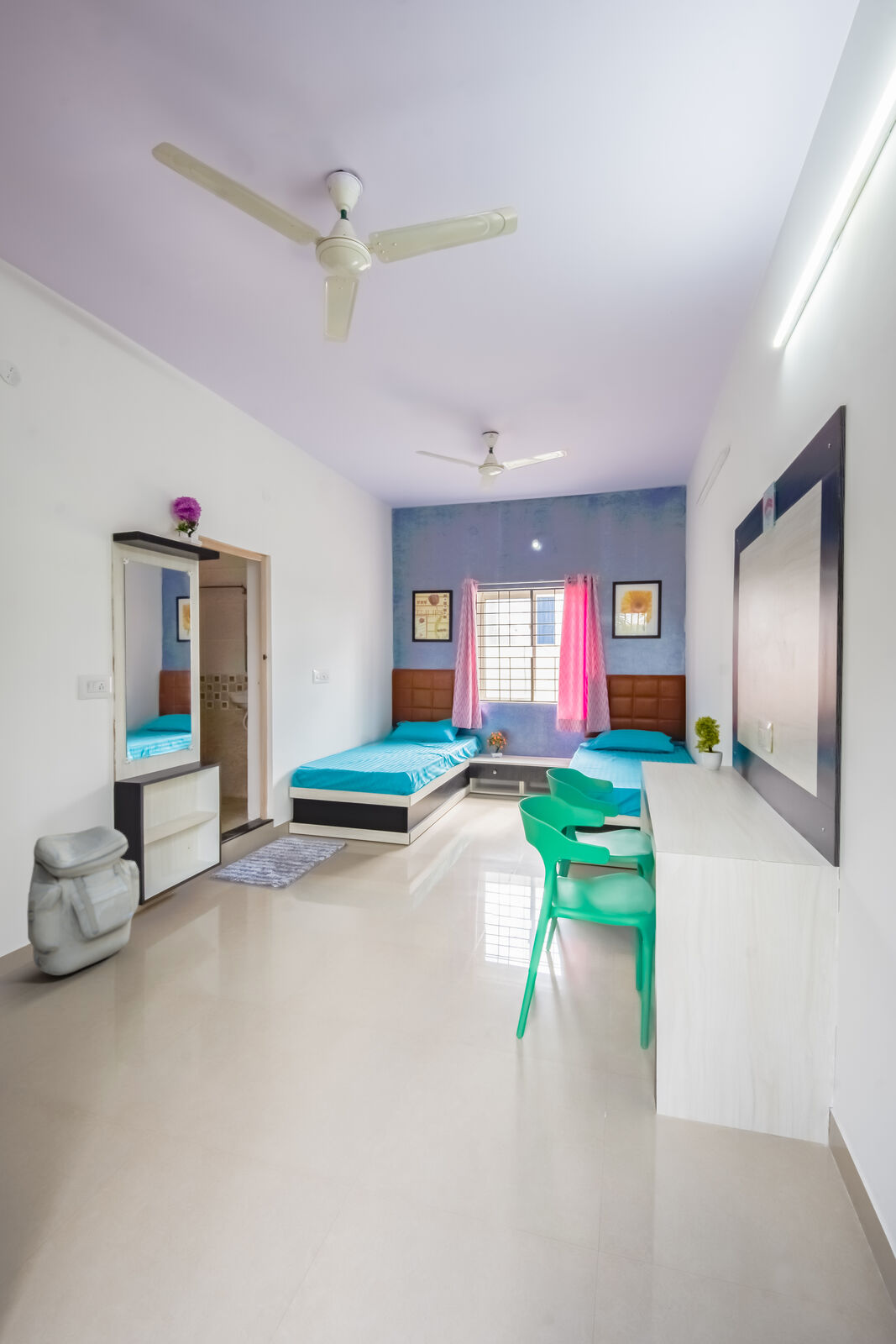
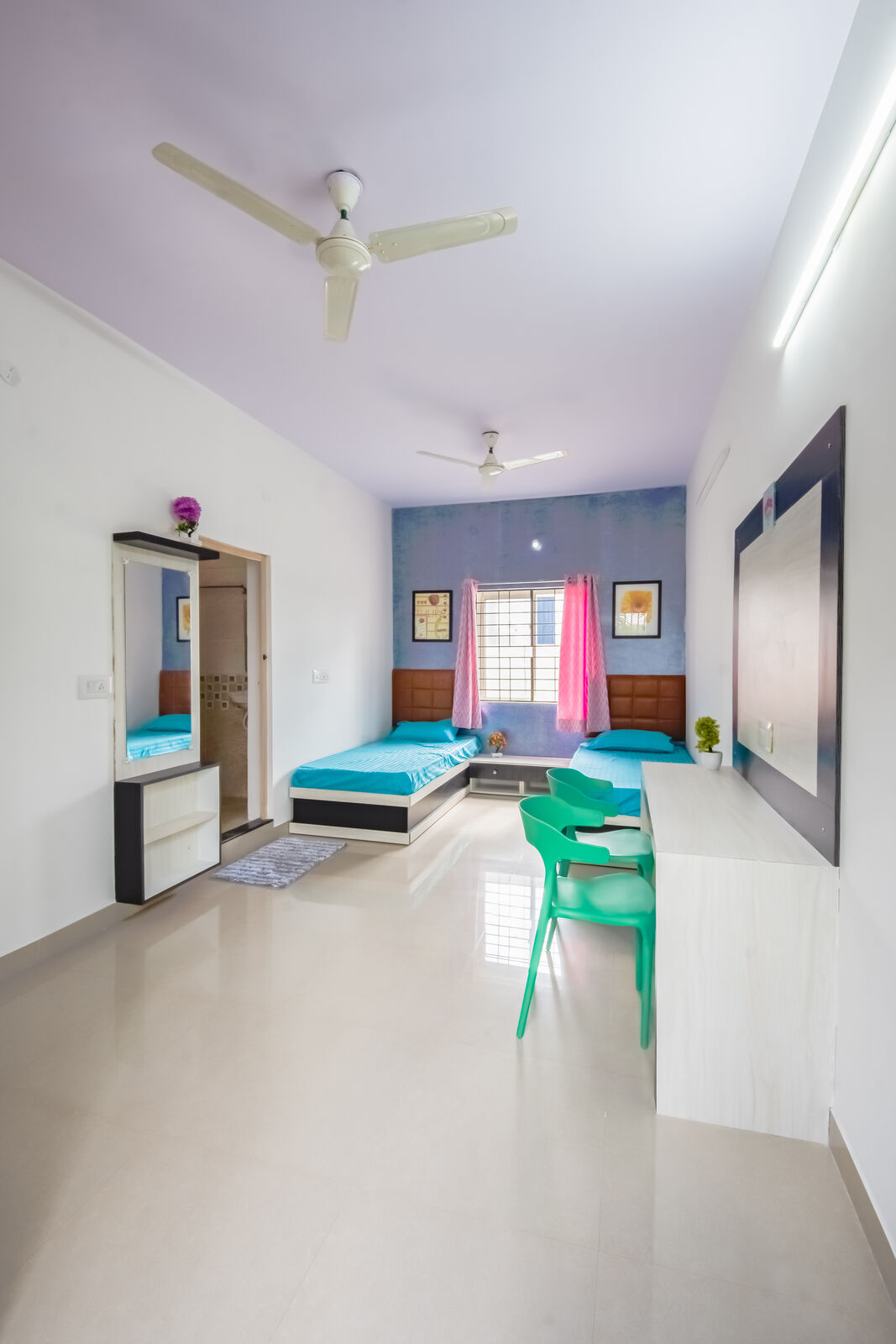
- backpack (85, 898)
